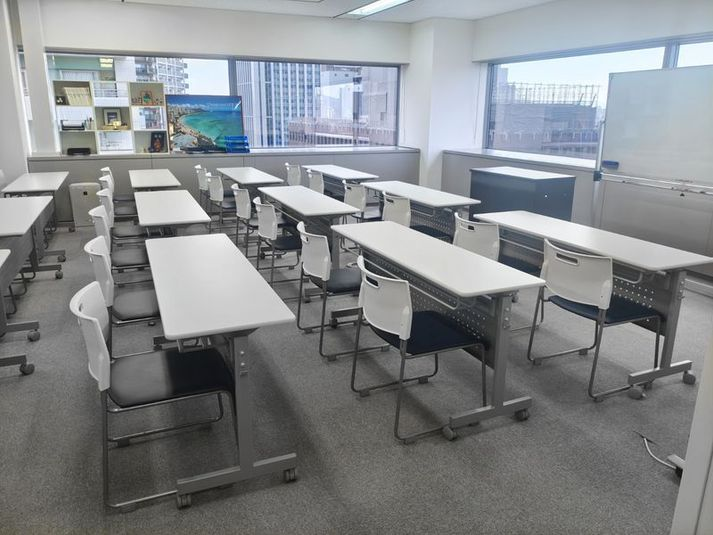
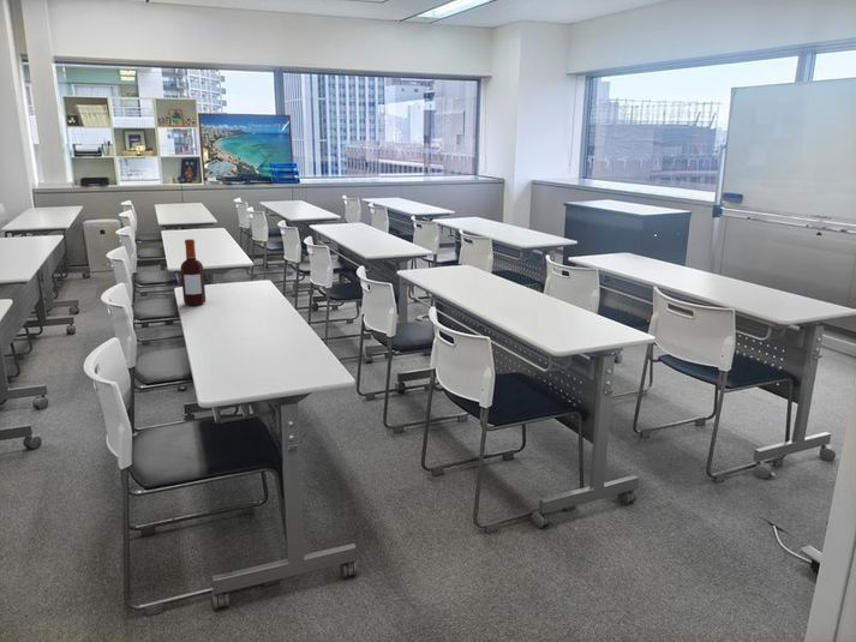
+ bottle (192, 271)
